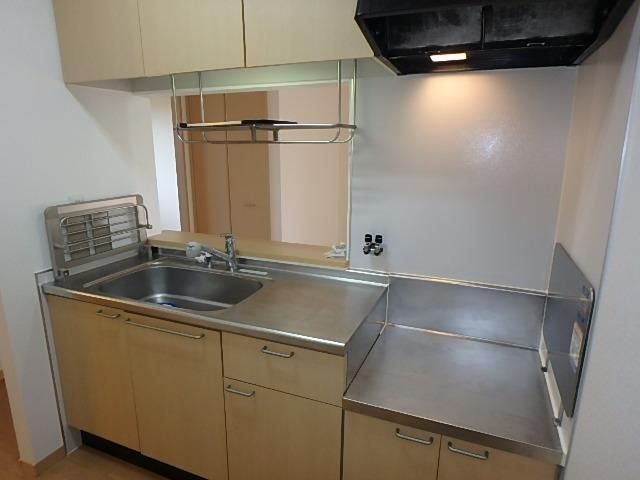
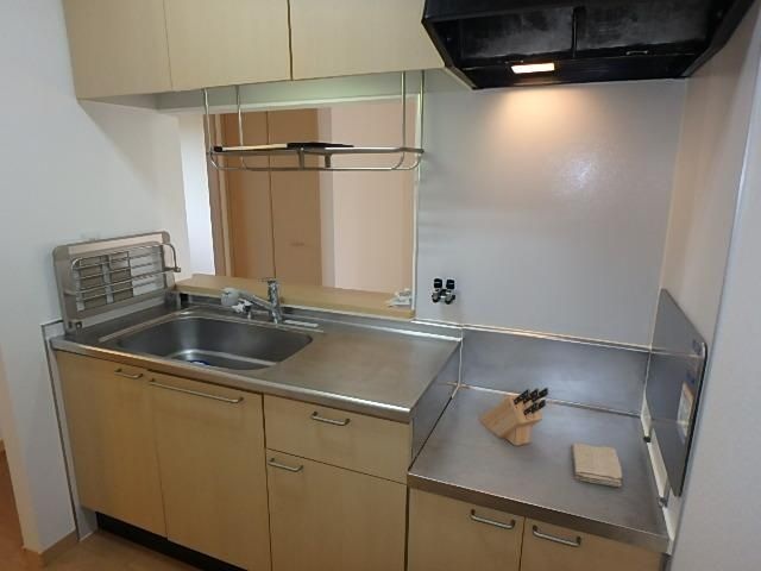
+ washcloth (596, 462)
+ knife block (512, 406)
